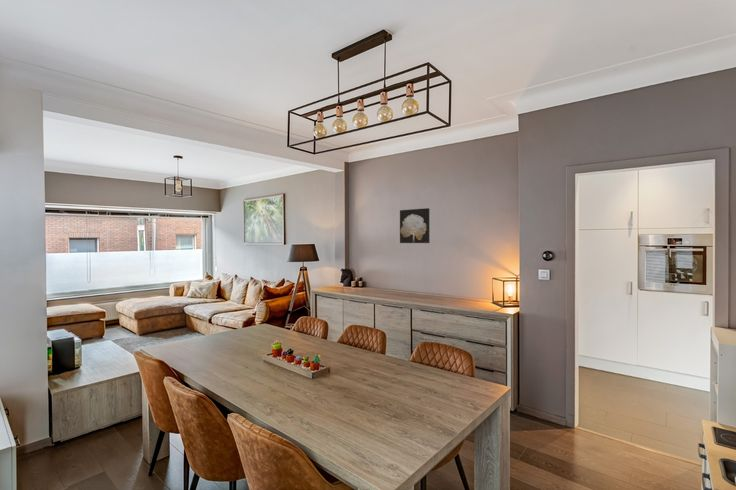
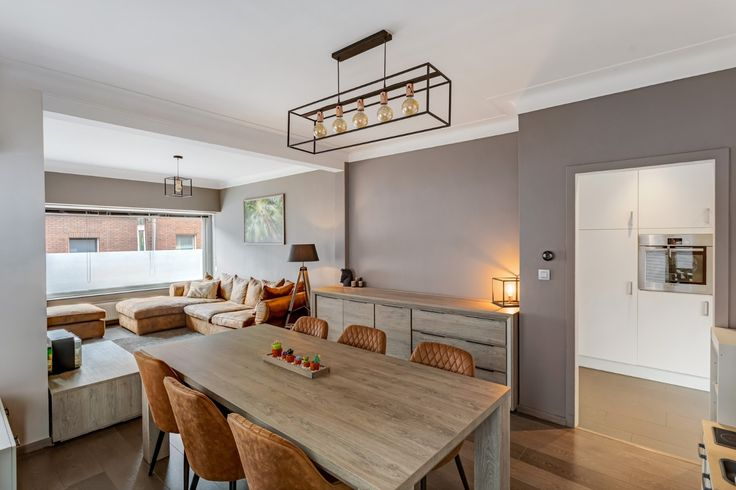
- wall art (414, 226)
